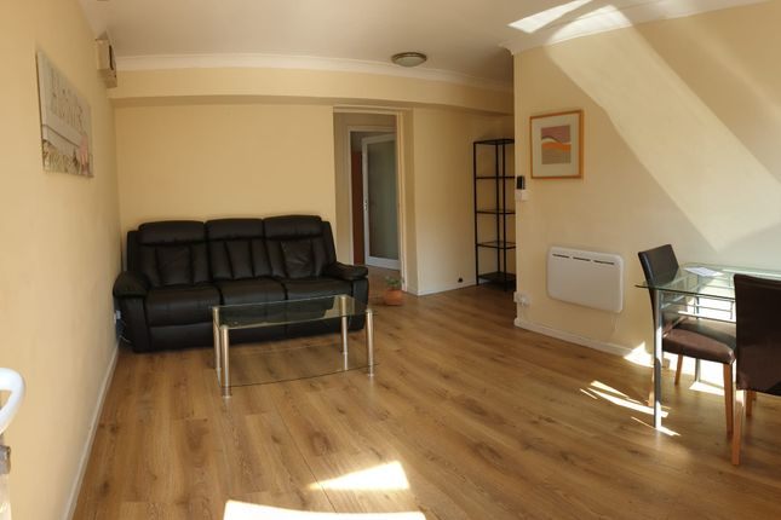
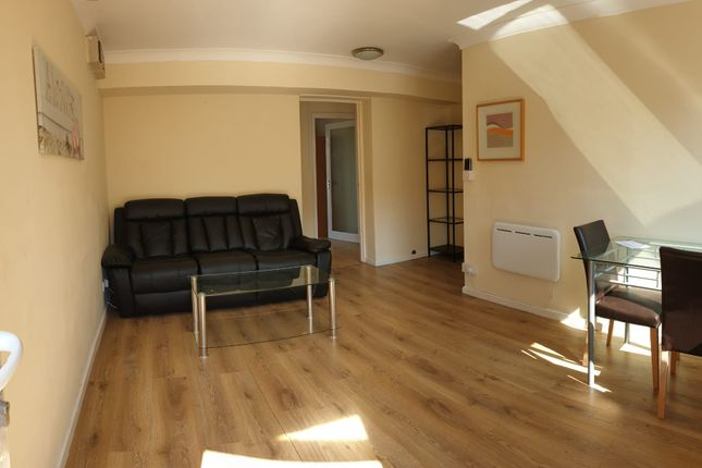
- potted plant (391, 289)
